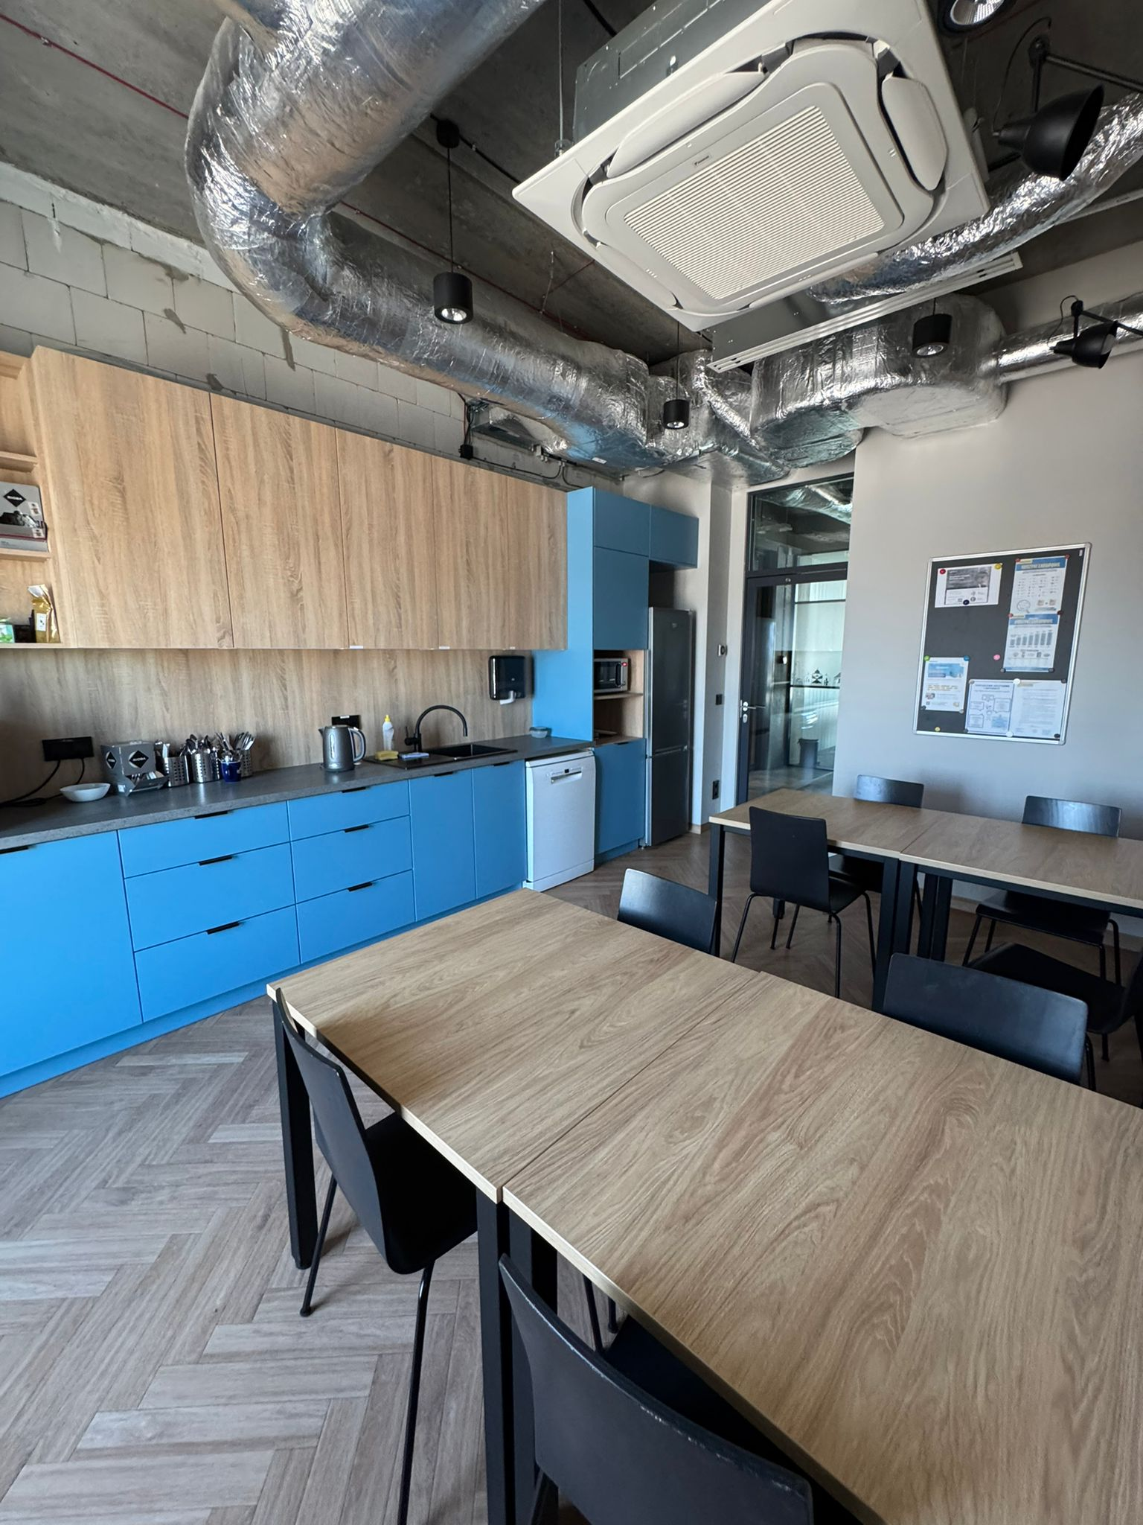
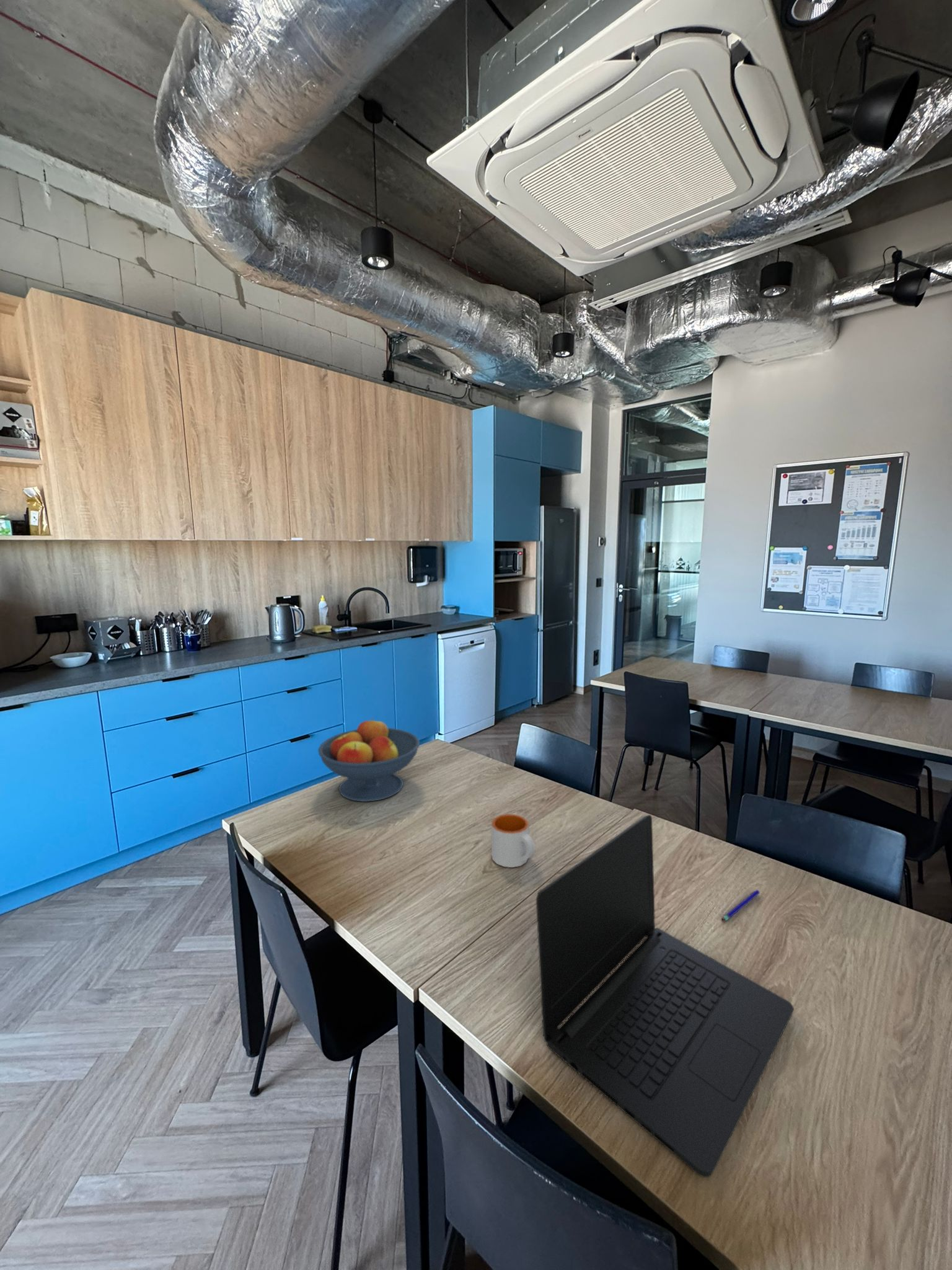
+ fruit bowl (370, 758)
+ laptop (671, 956)
+ mug (514, 842)
+ pen (741, 905)
